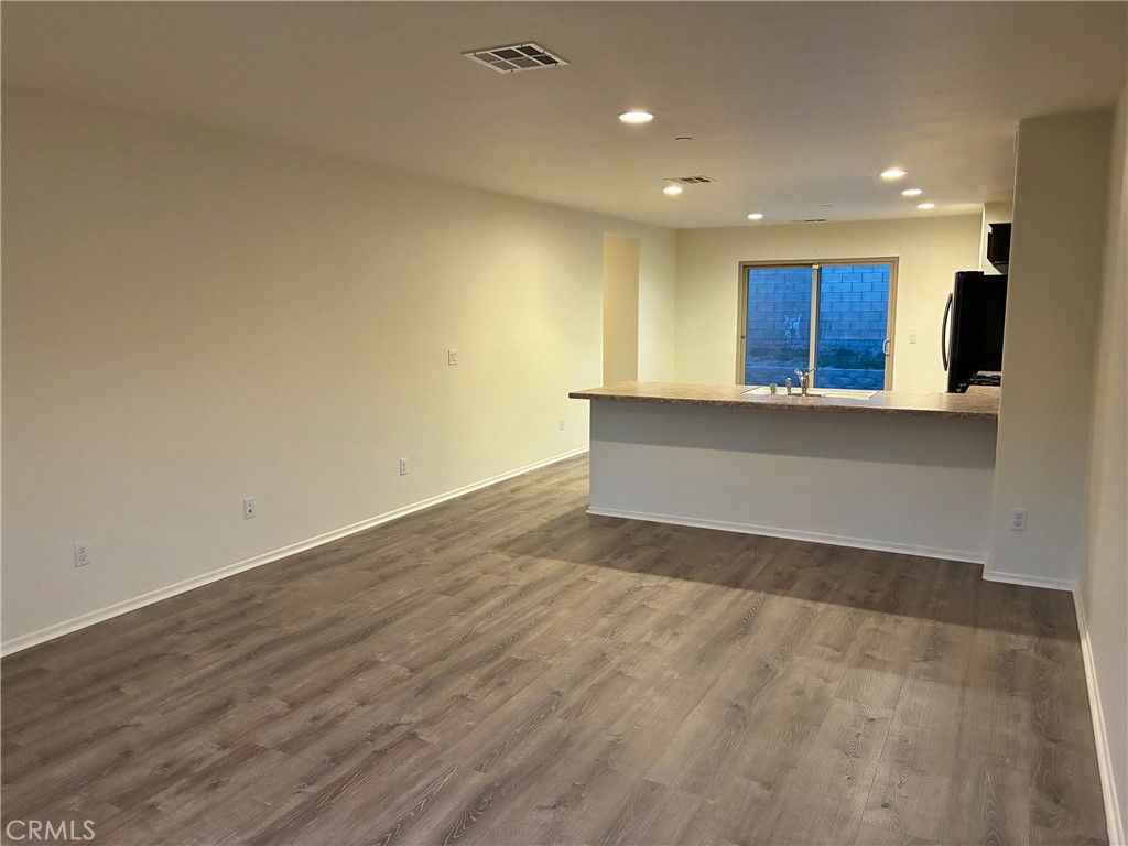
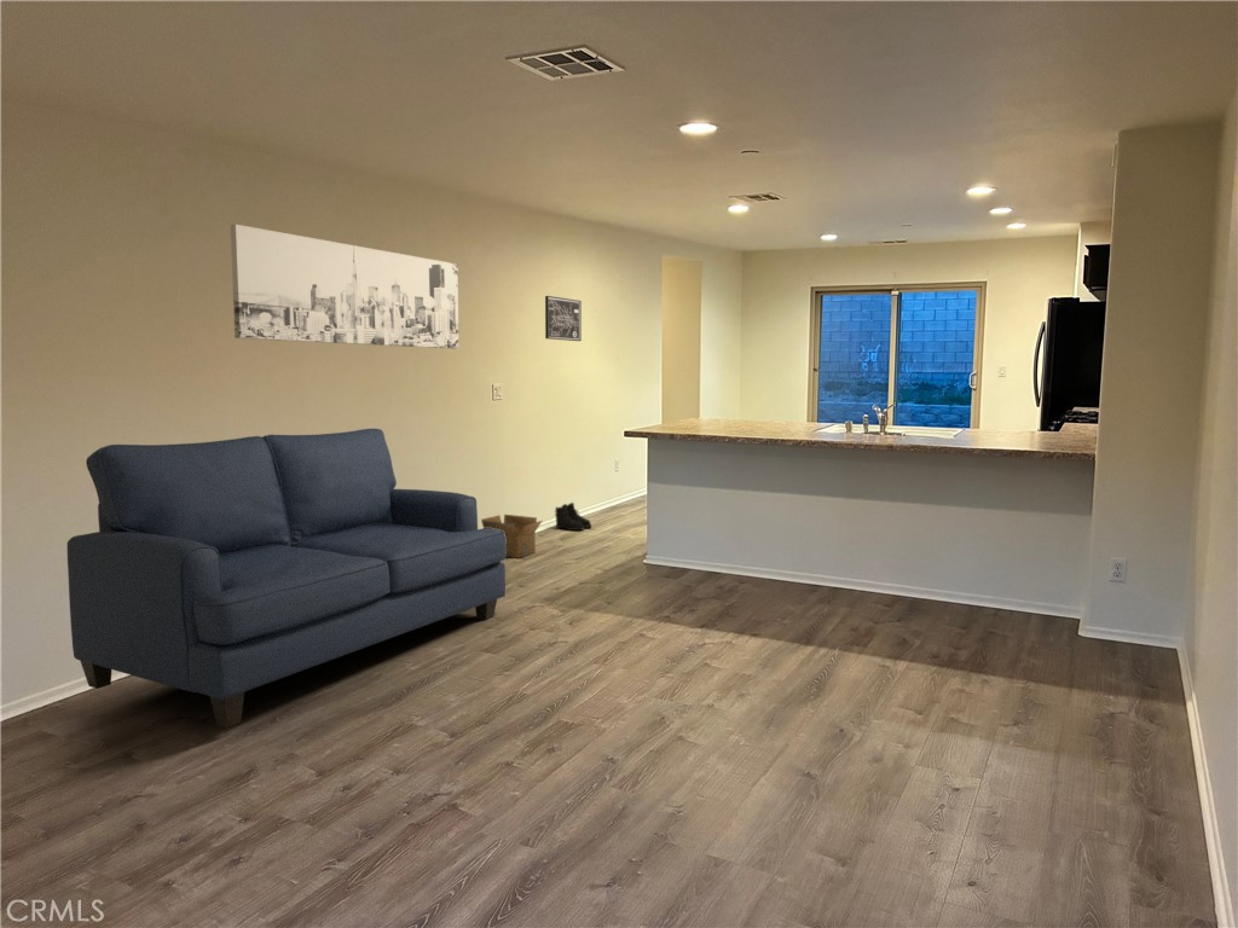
+ boots (573, 515)
+ wall art (563, 319)
+ wall art (361, 295)
+ sofa (314, 545)
+ cardboard box (510, 535)
